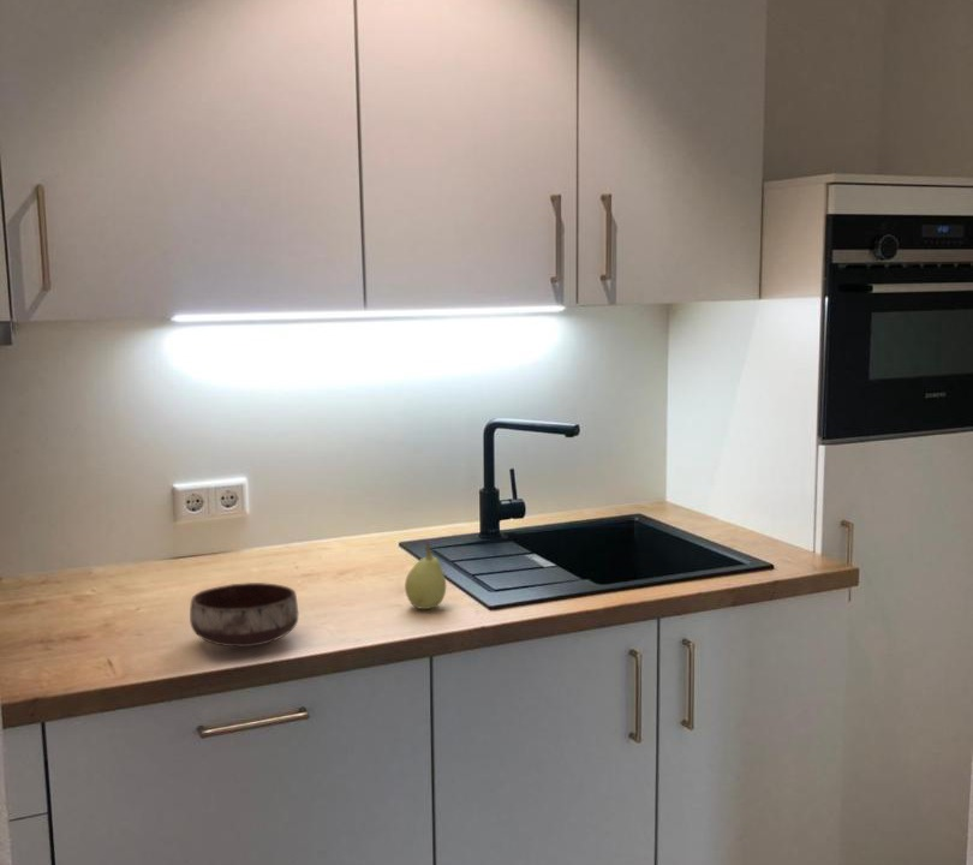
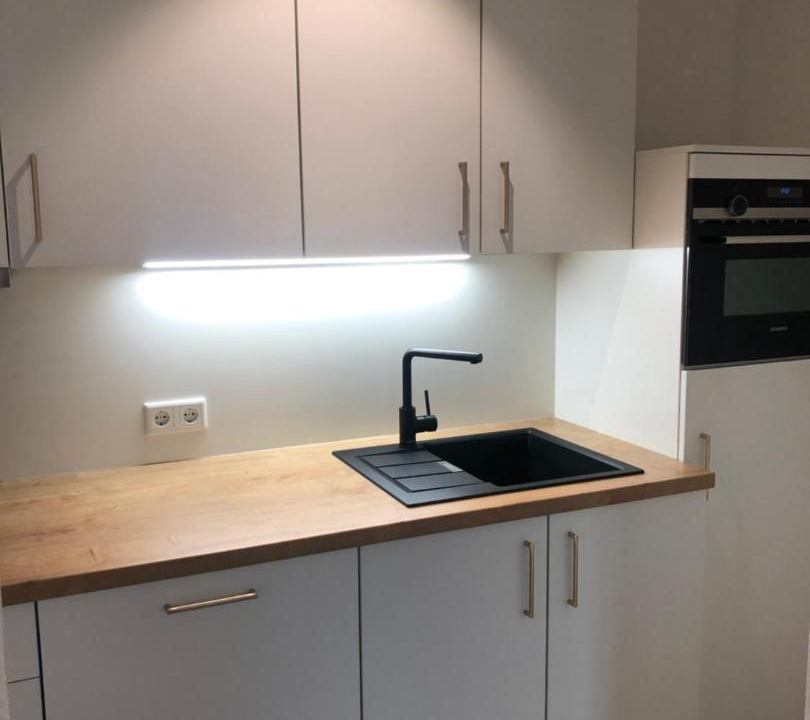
- bowl (244, 619)
- fruit (425, 574)
